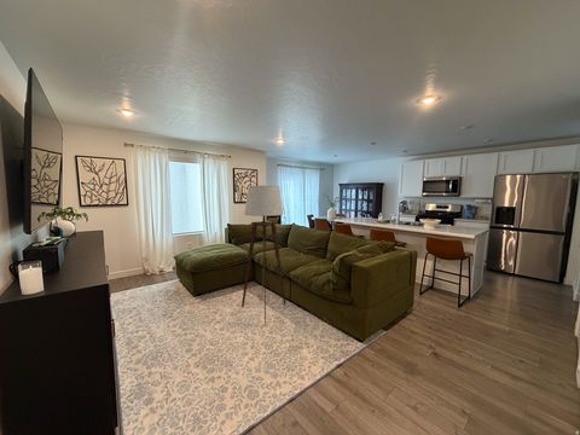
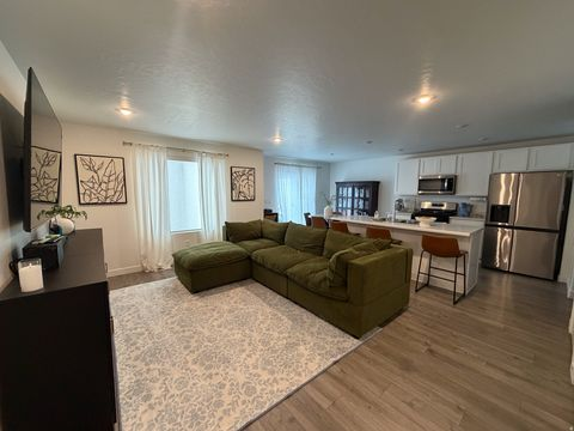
- floor lamp (263, 248)
